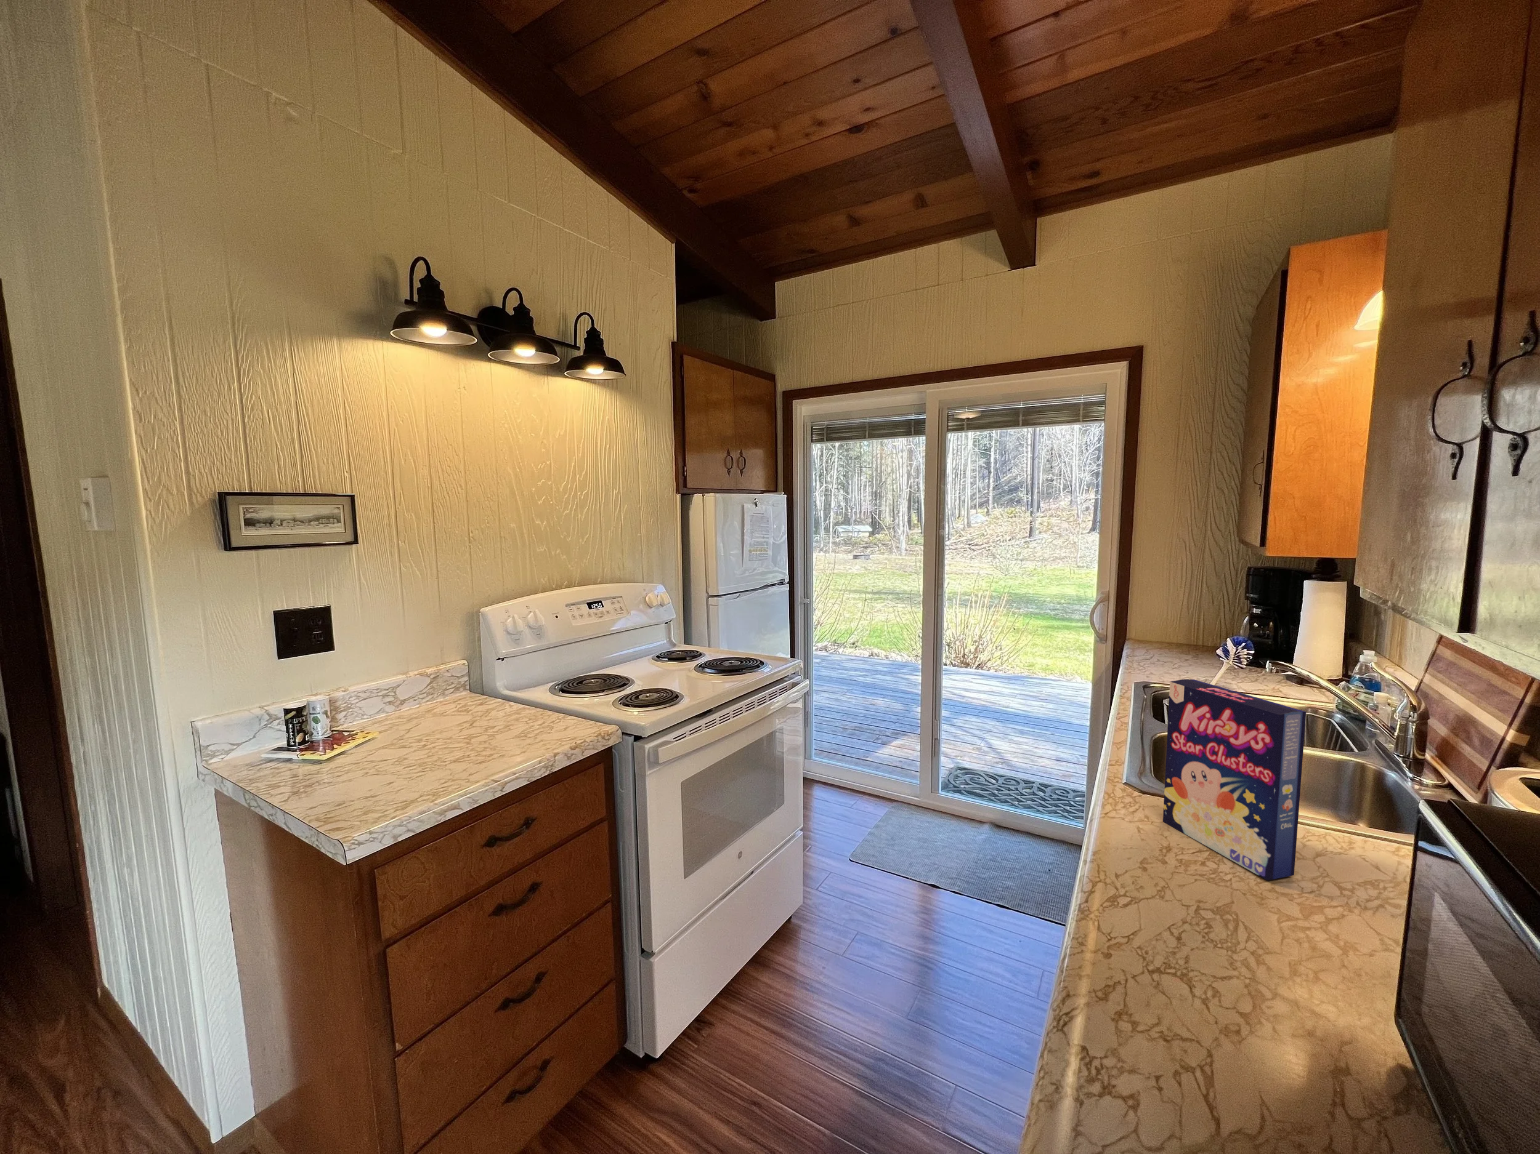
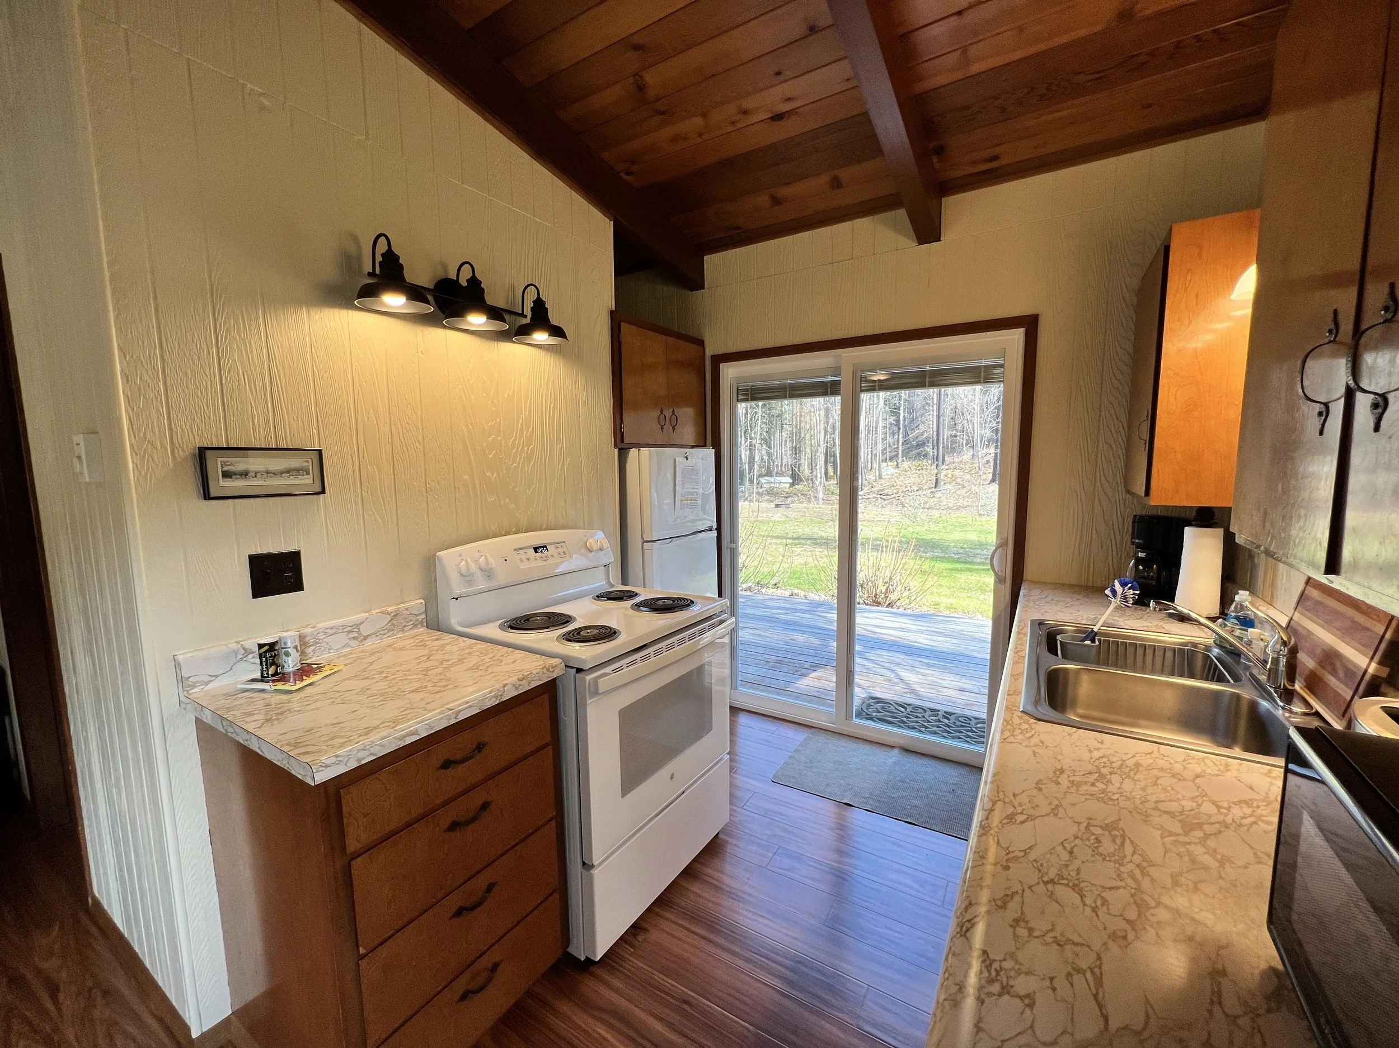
- cereal box (1227, 771)
